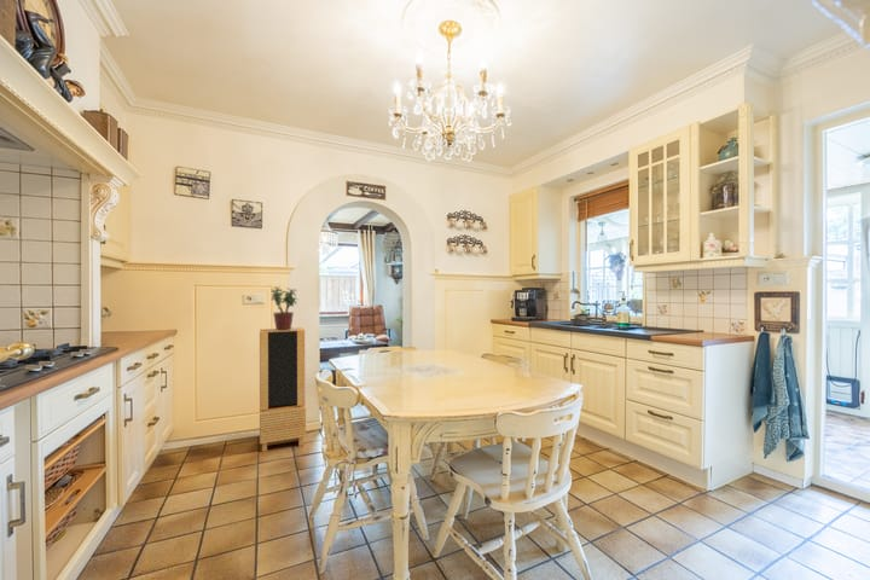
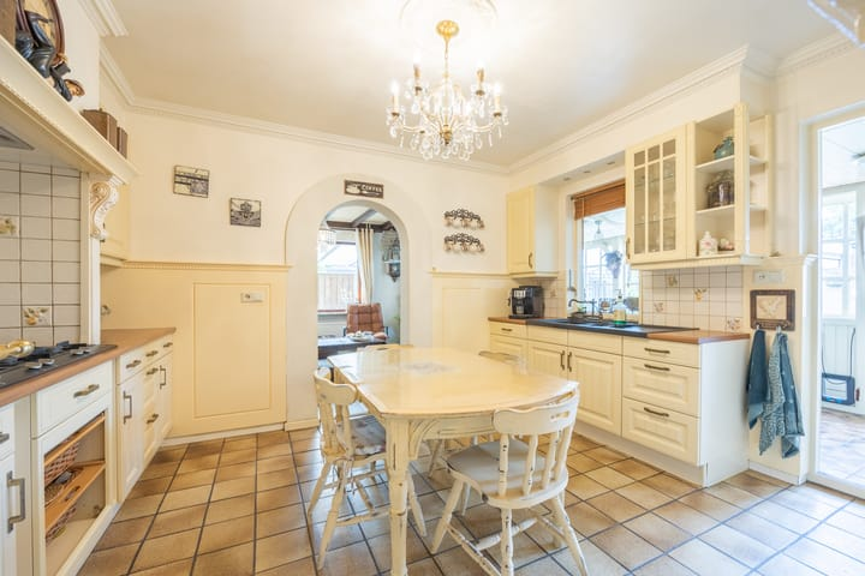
- storage cabinet (282, 385)
- potted plant (280, 307)
